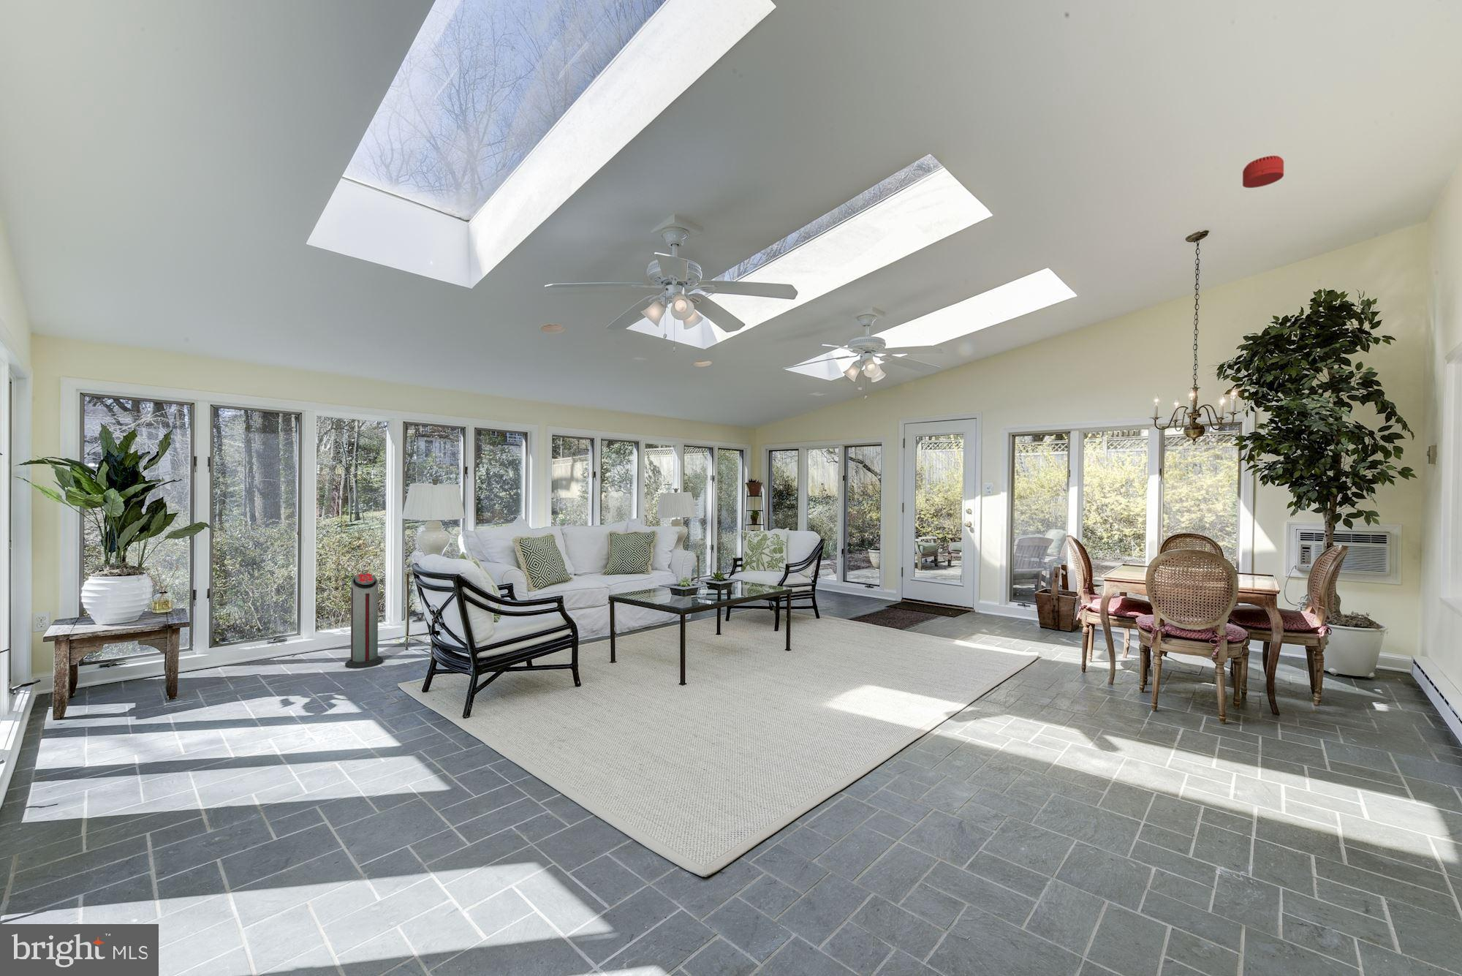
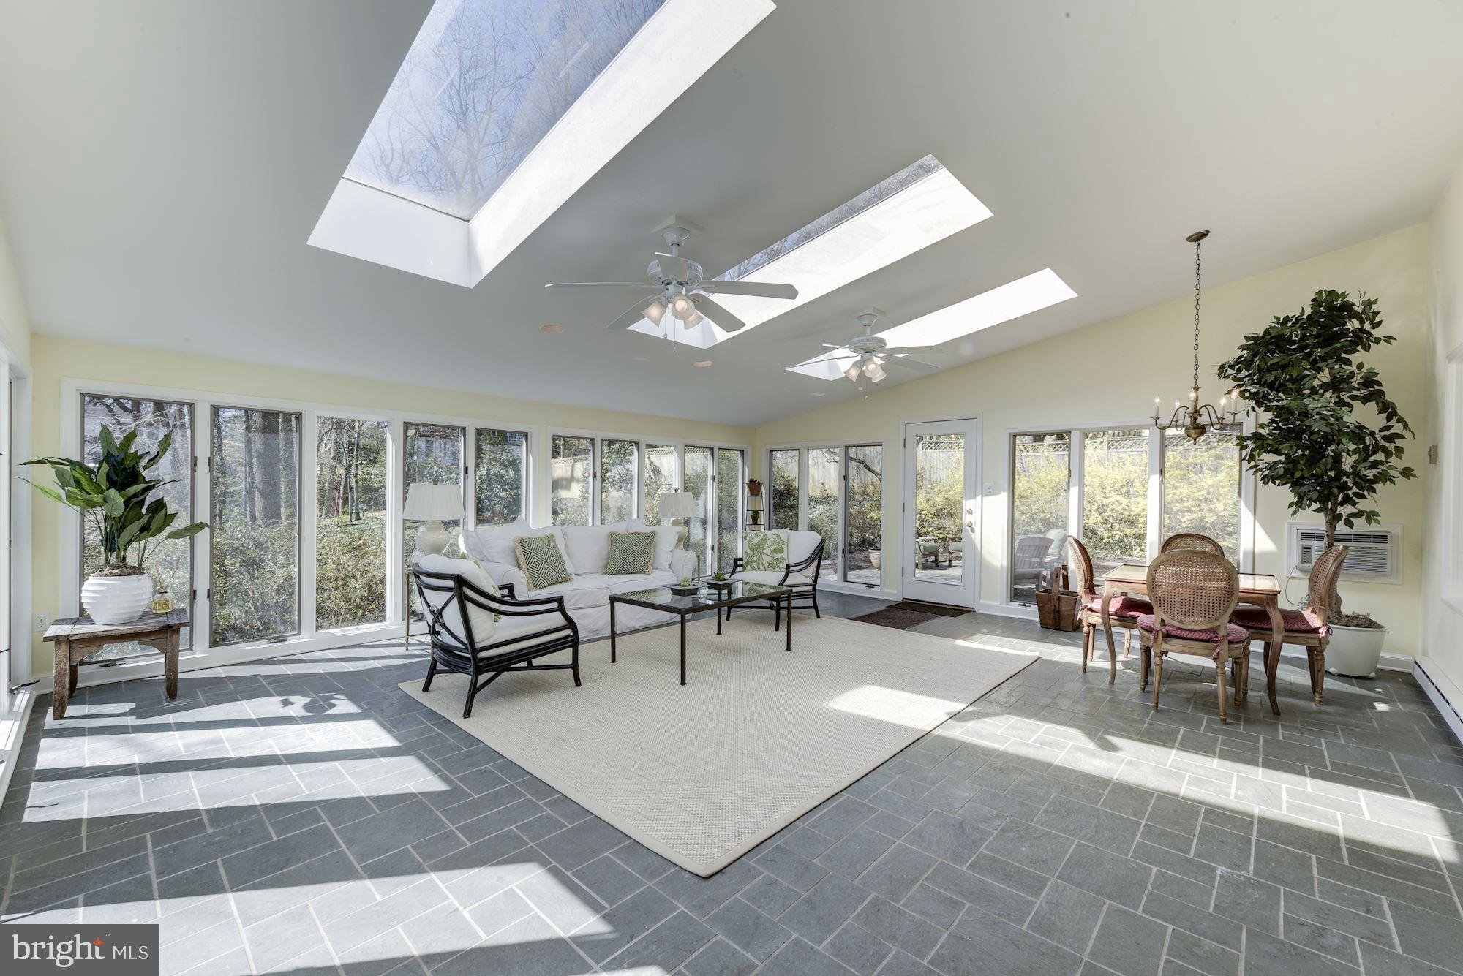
- air purifier (364, 618)
- smoke detector (1263, 171)
